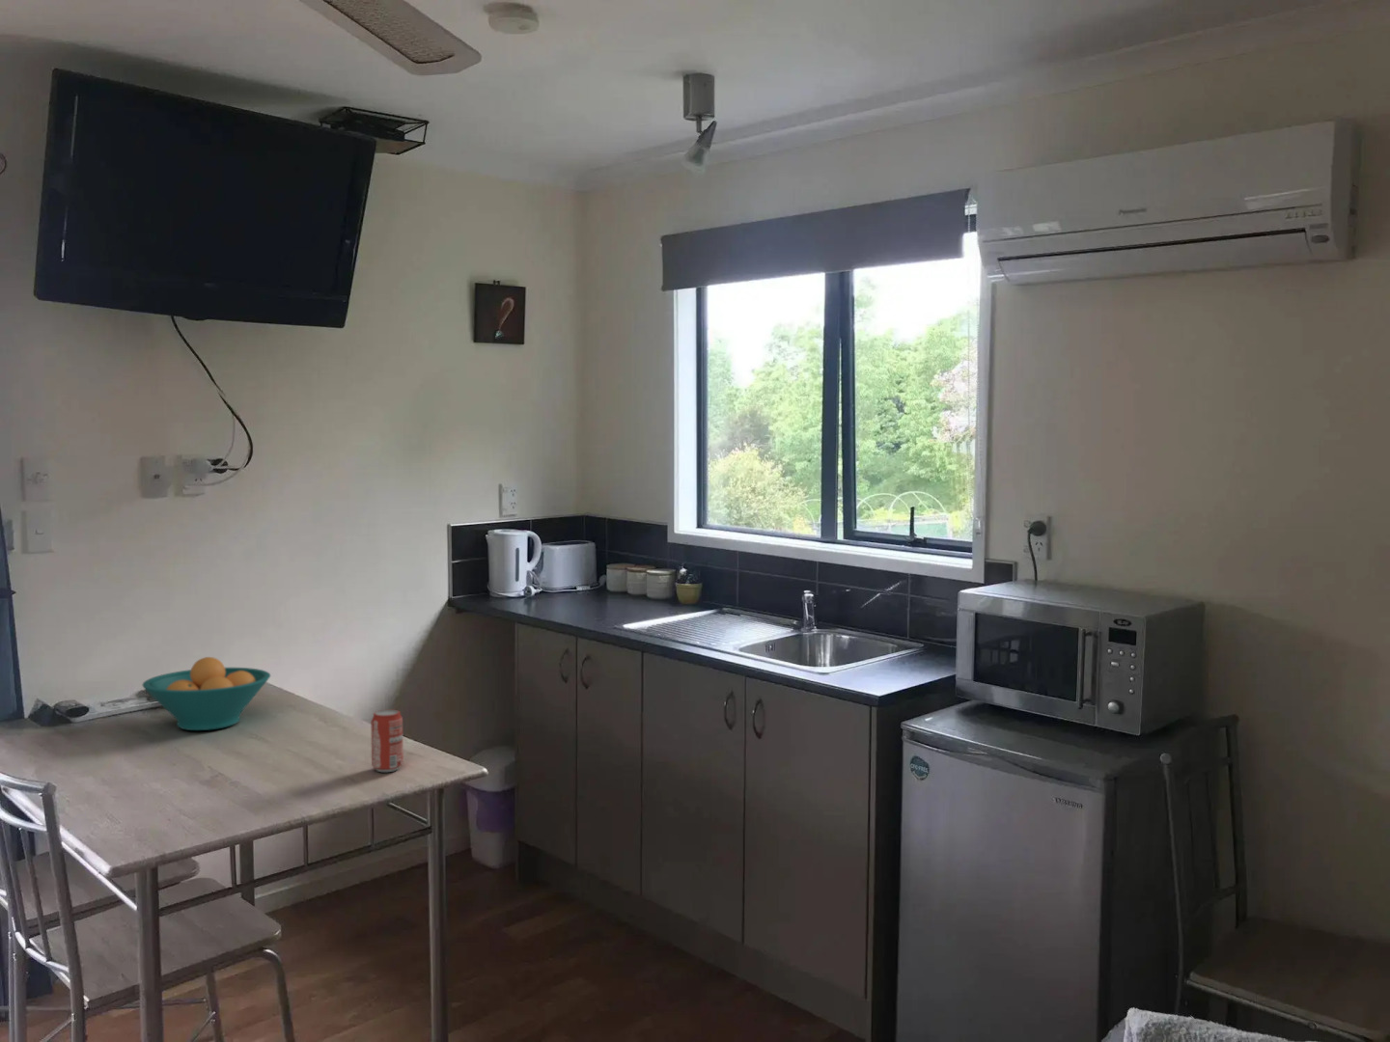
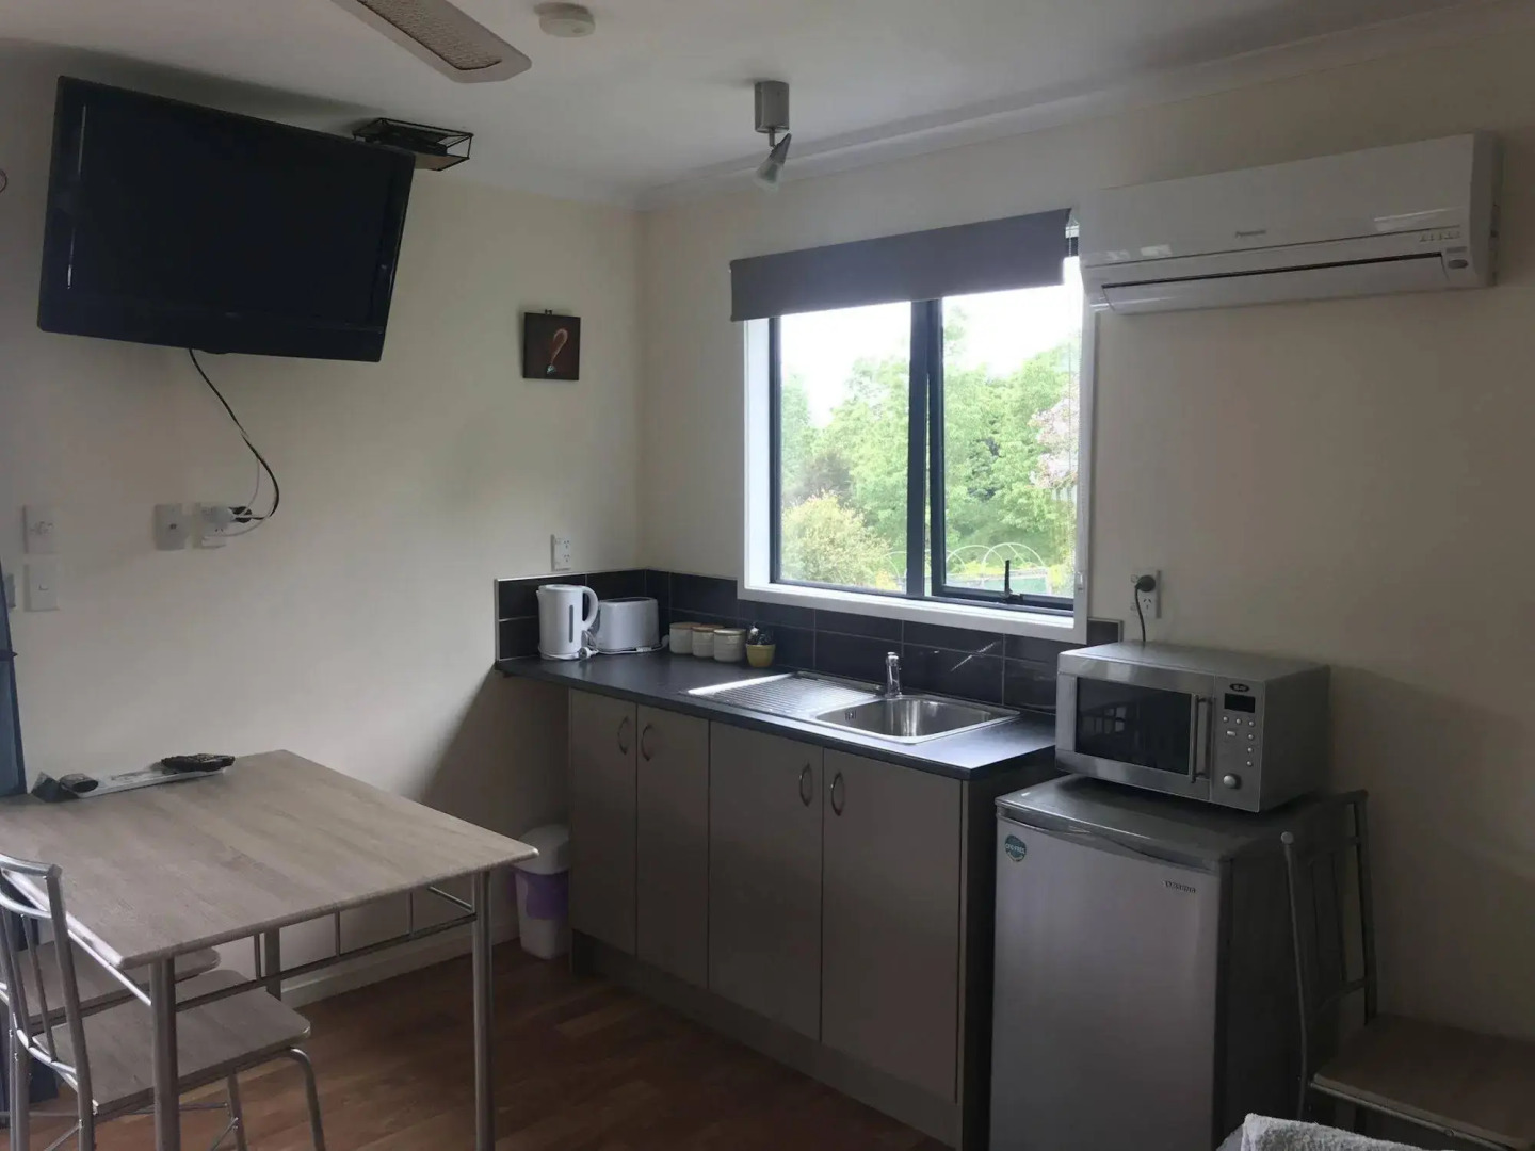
- beverage can (387, 740)
- fruit bowl (208, 691)
